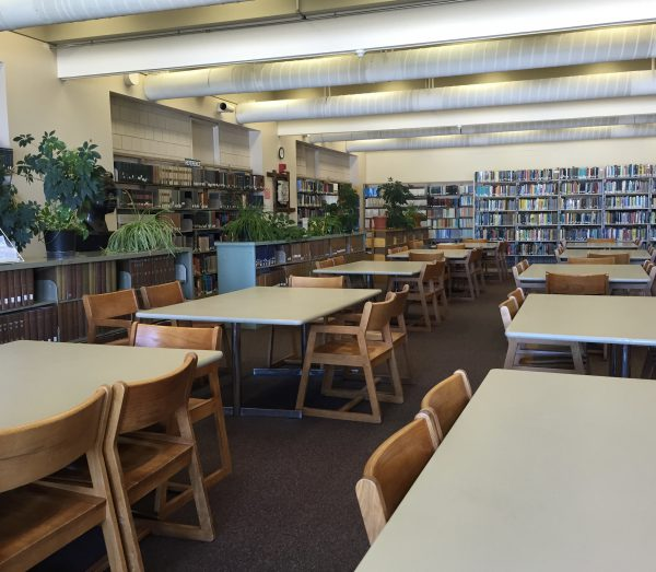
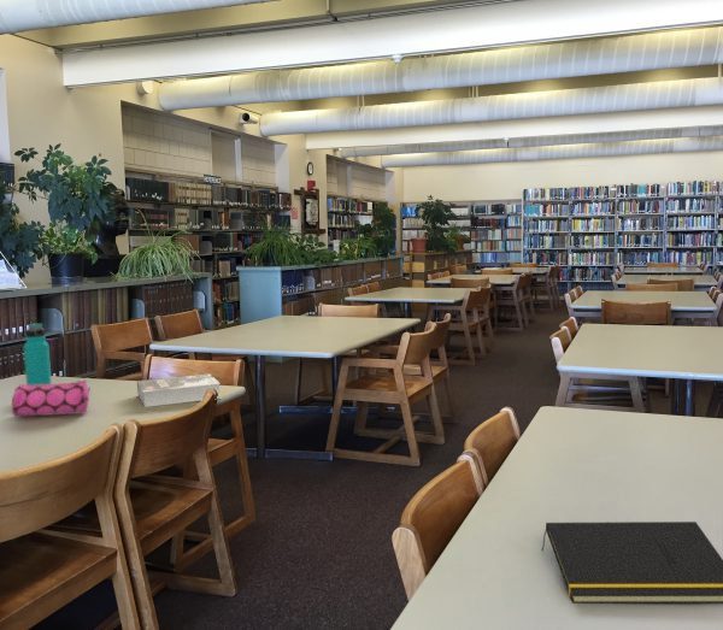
+ book (178, 389)
+ water bottle (37, 360)
+ pencil case (51, 398)
+ notepad (637, 559)
